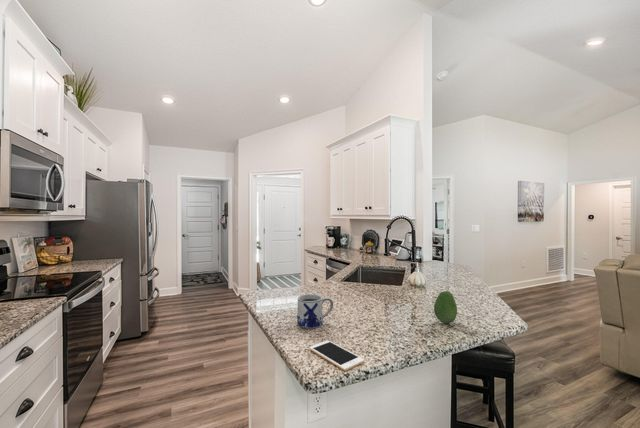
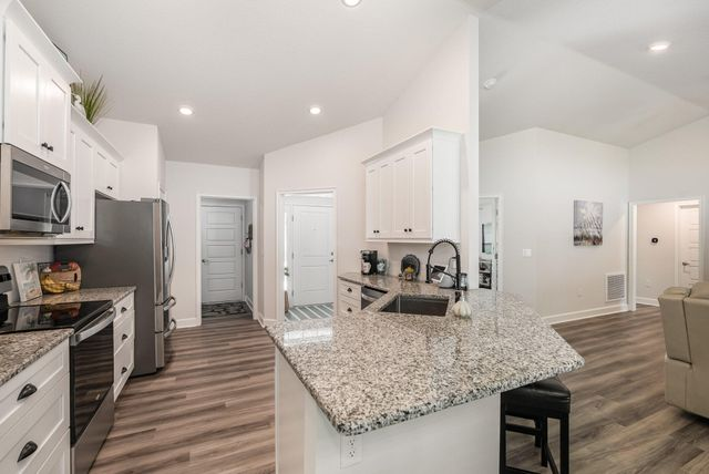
- mug (313, 310)
- cell phone (335, 354)
- fruit (445, 307)
